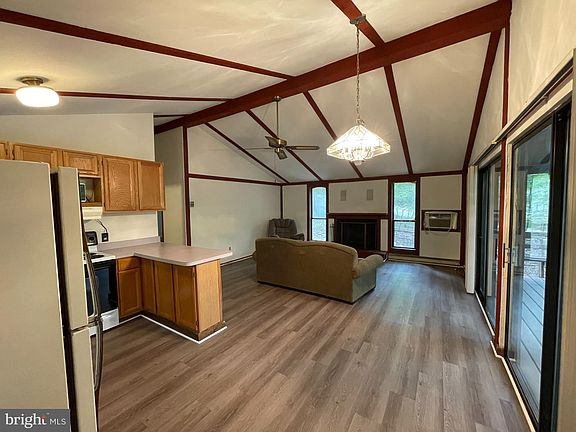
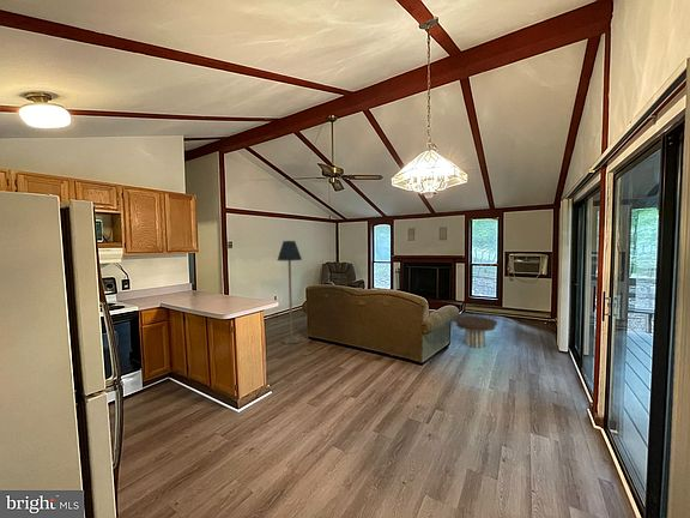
+ side table (474, 332)
+ floor lamp (290, 290)
